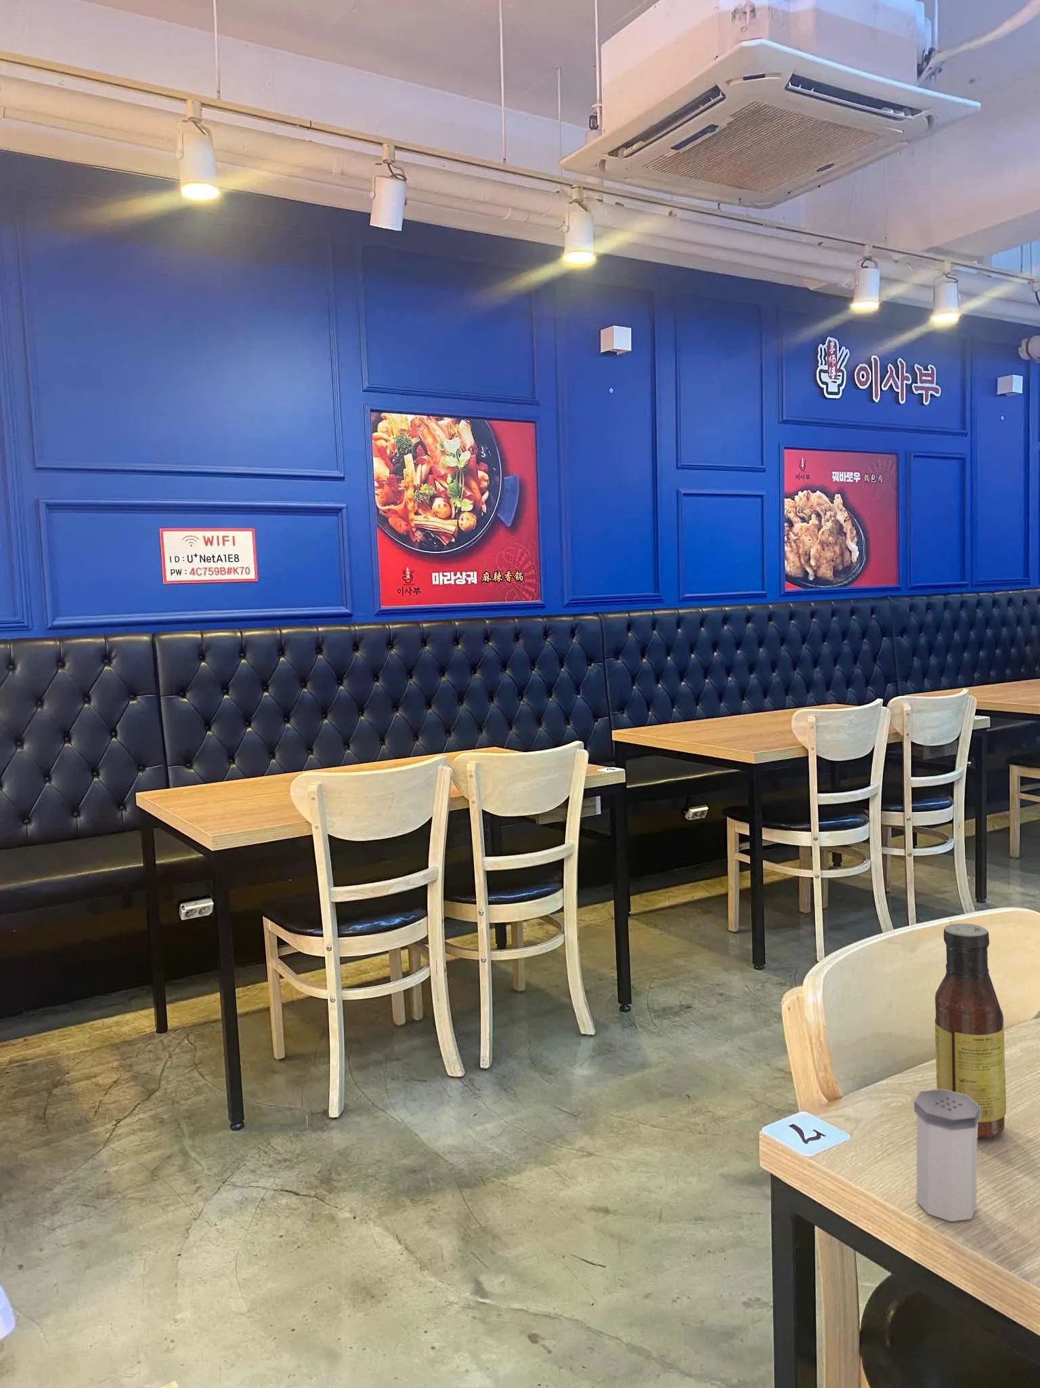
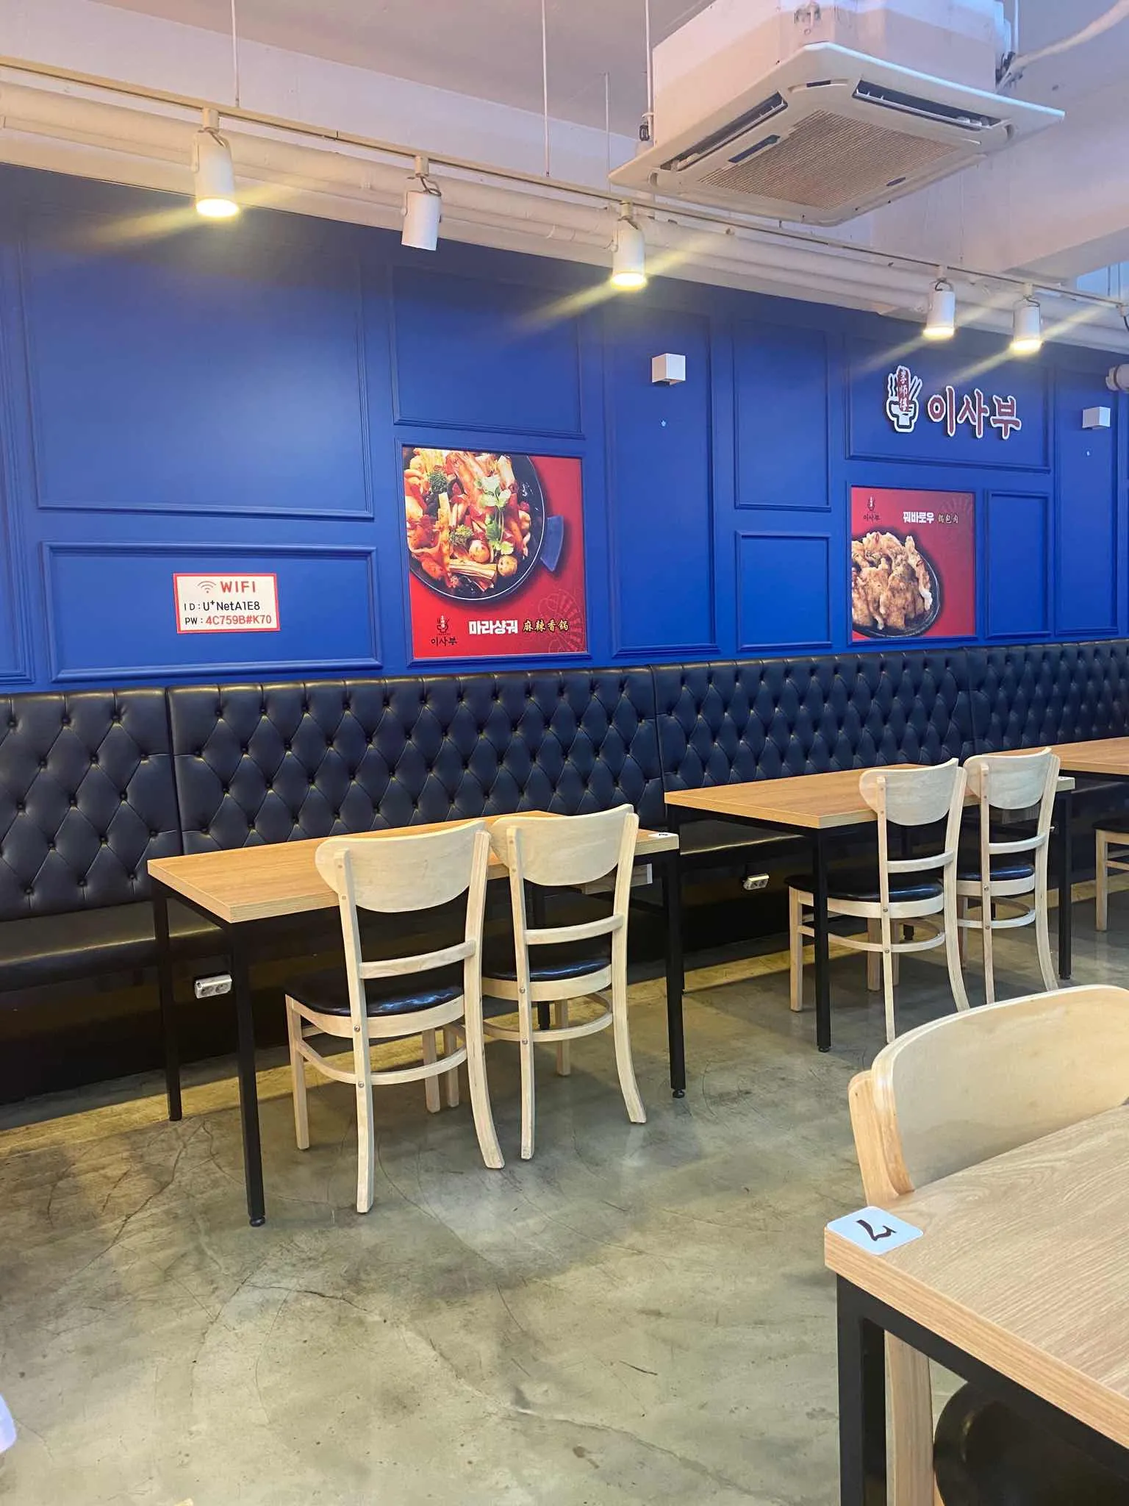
- salt shaker (946, 1154)
- sauce bottle (970, 1027)
